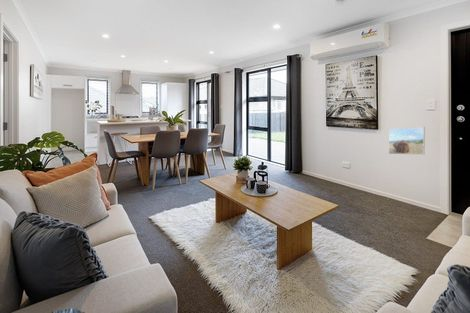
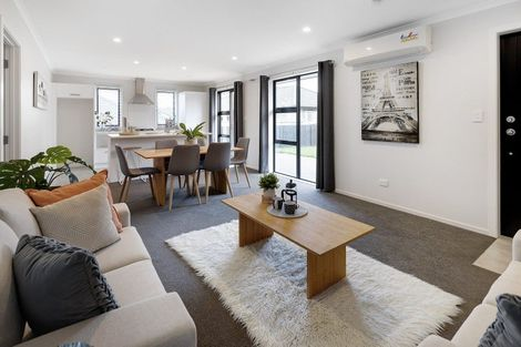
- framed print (405, 141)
